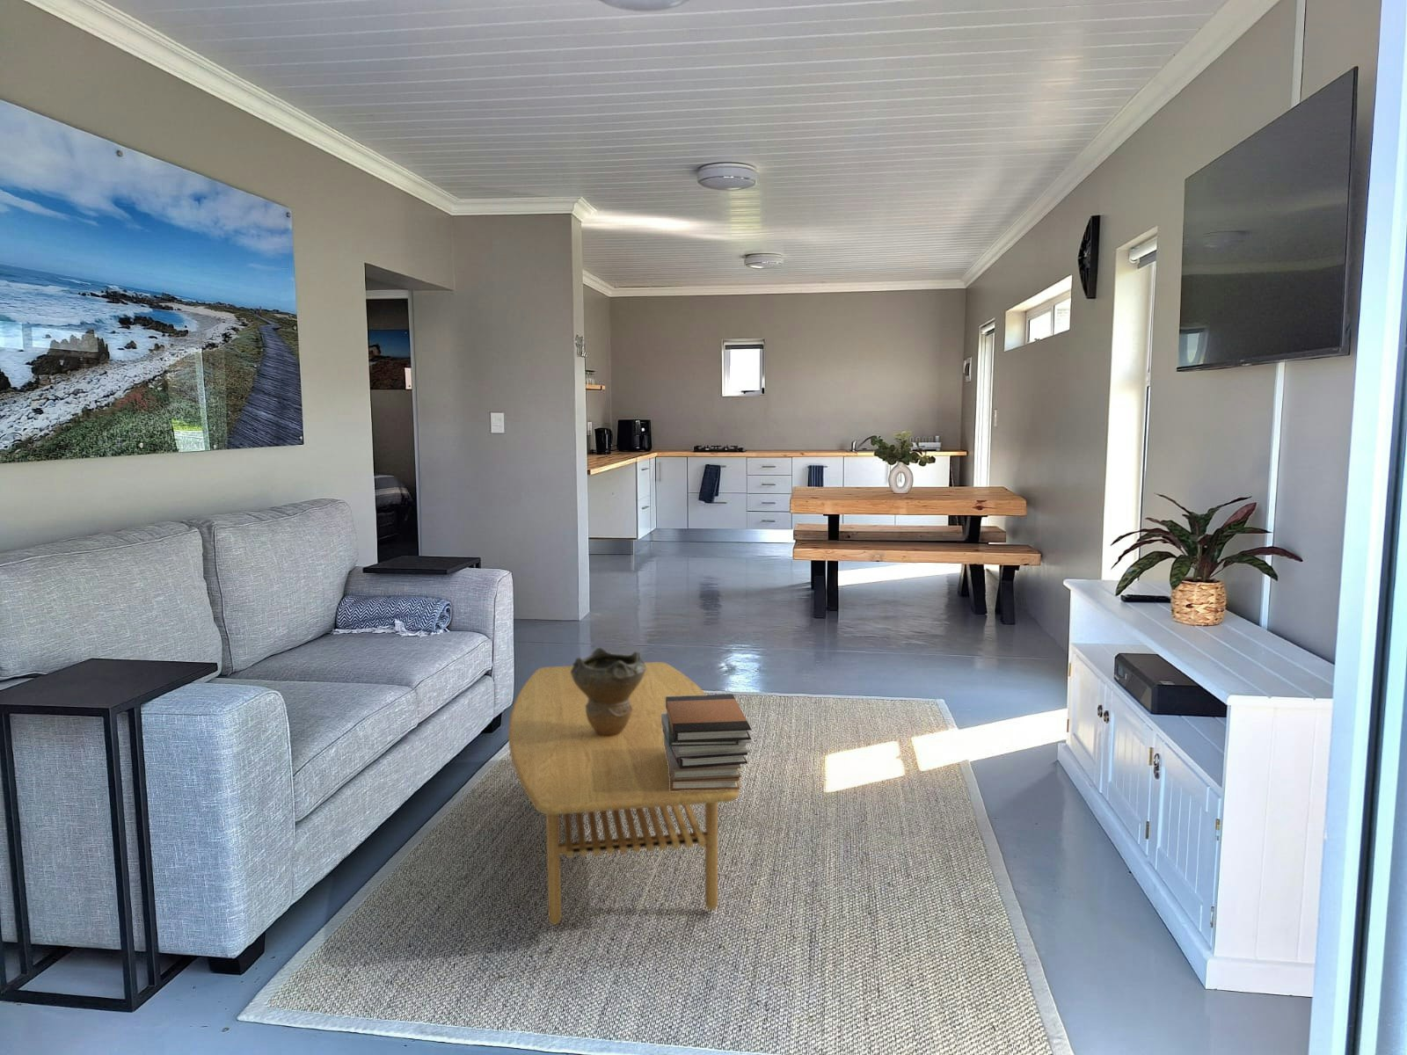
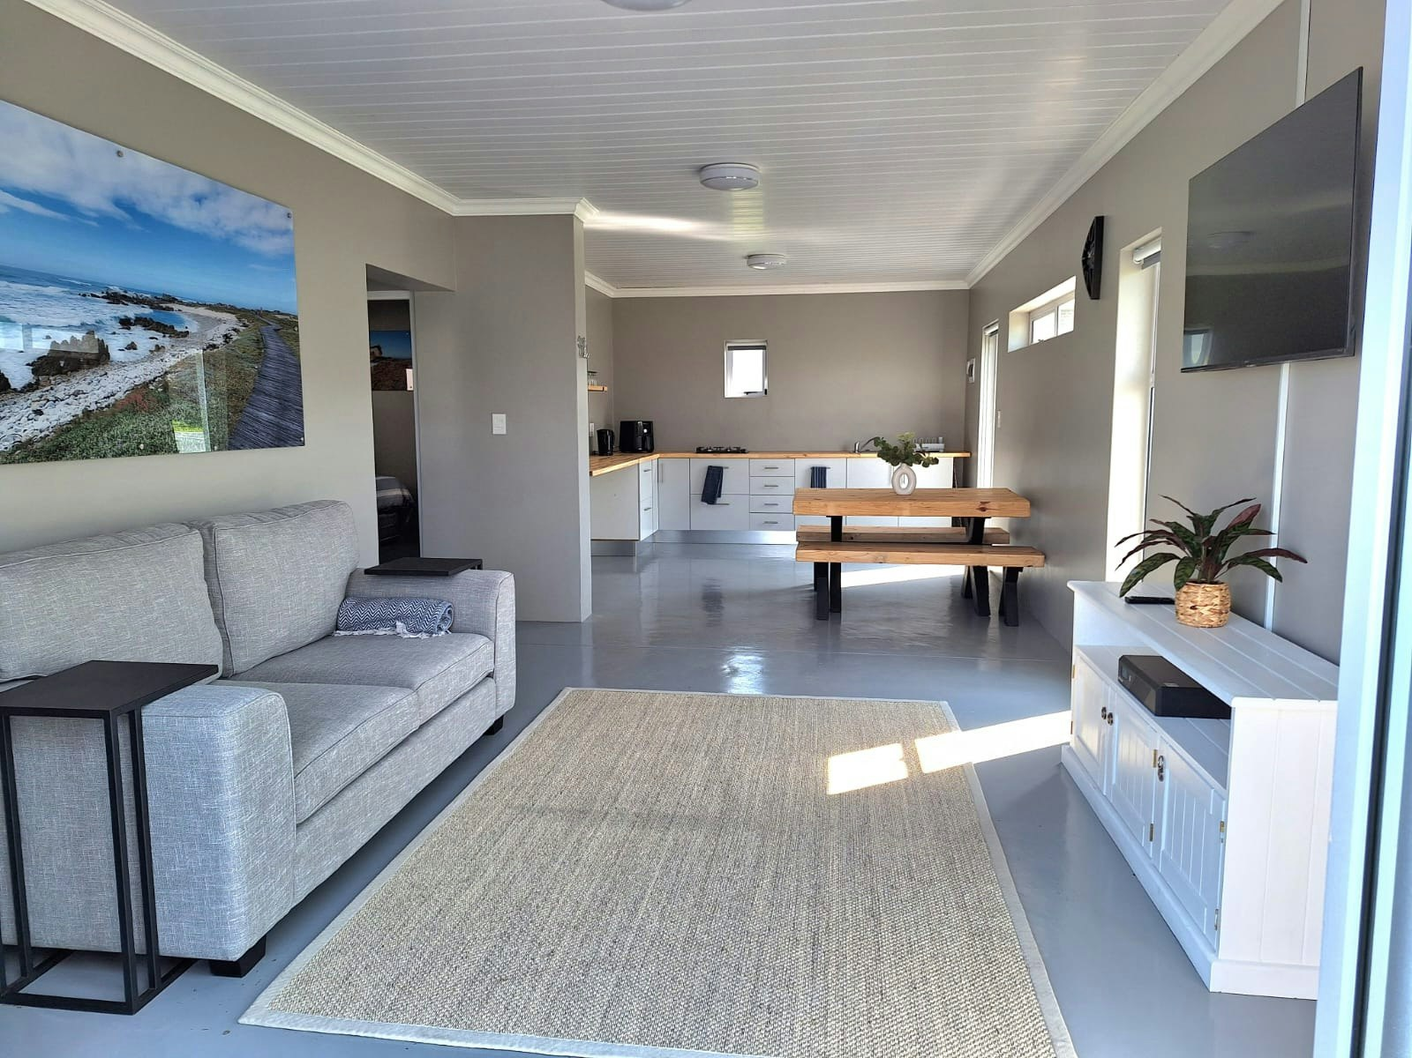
- decorative bowl (608, 692)
- book stack (704, 738)
- coffee table (617, 777)
